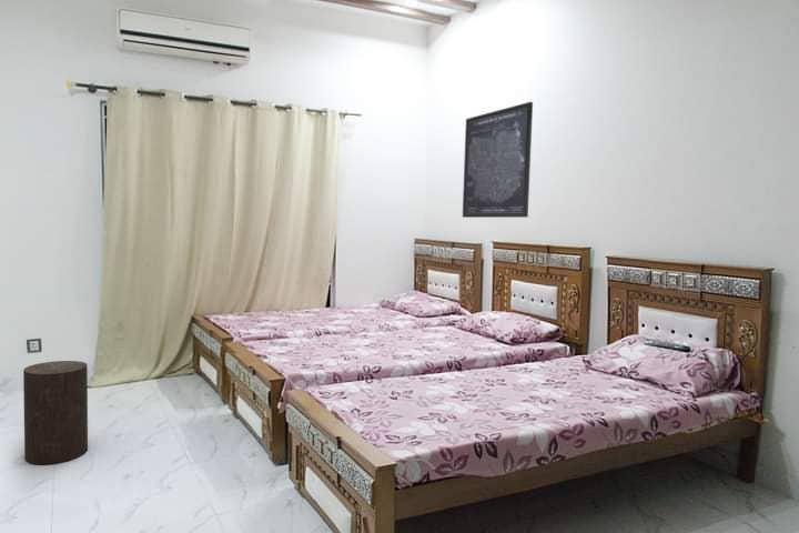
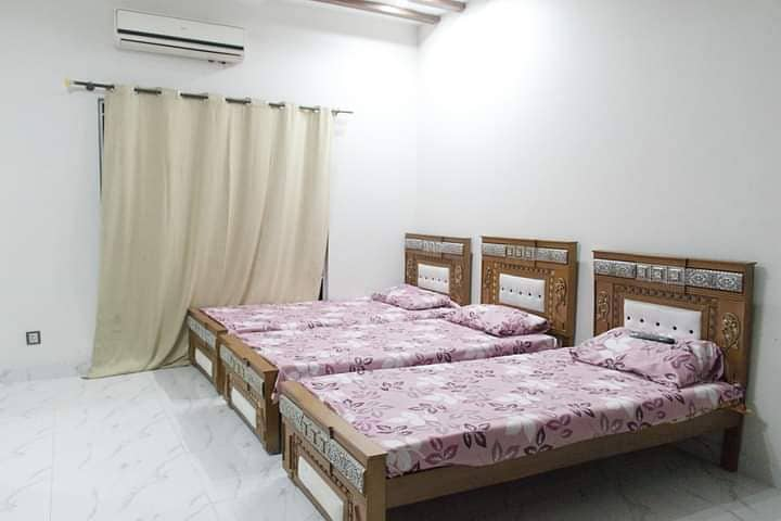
- wall art (494, 164)
- stool (57, 410)
